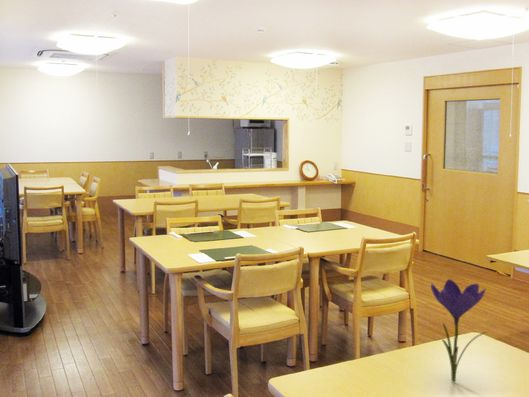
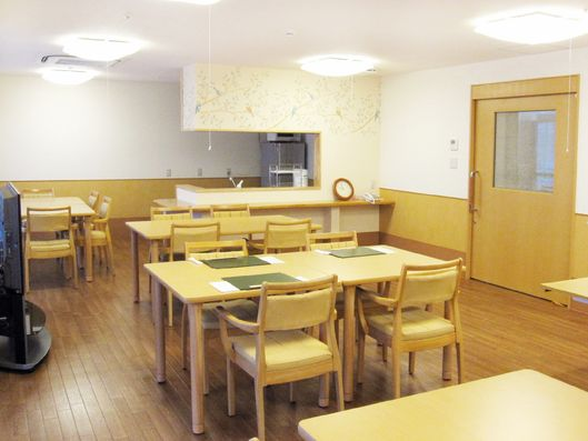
- flower (456, 332)
